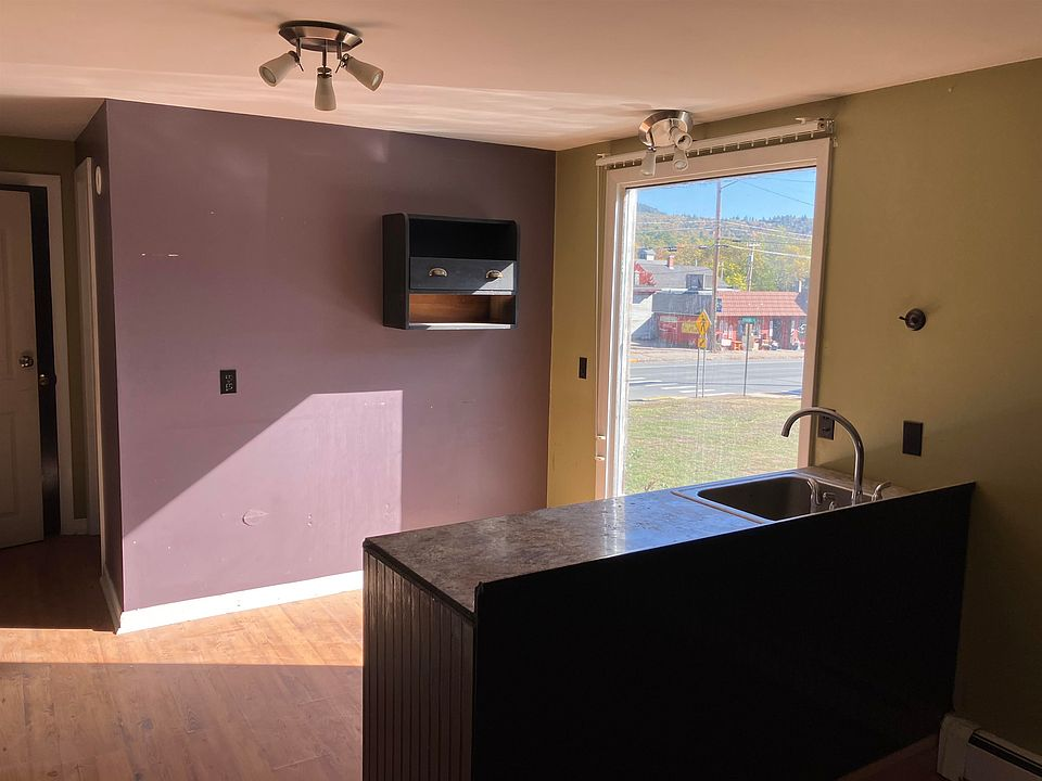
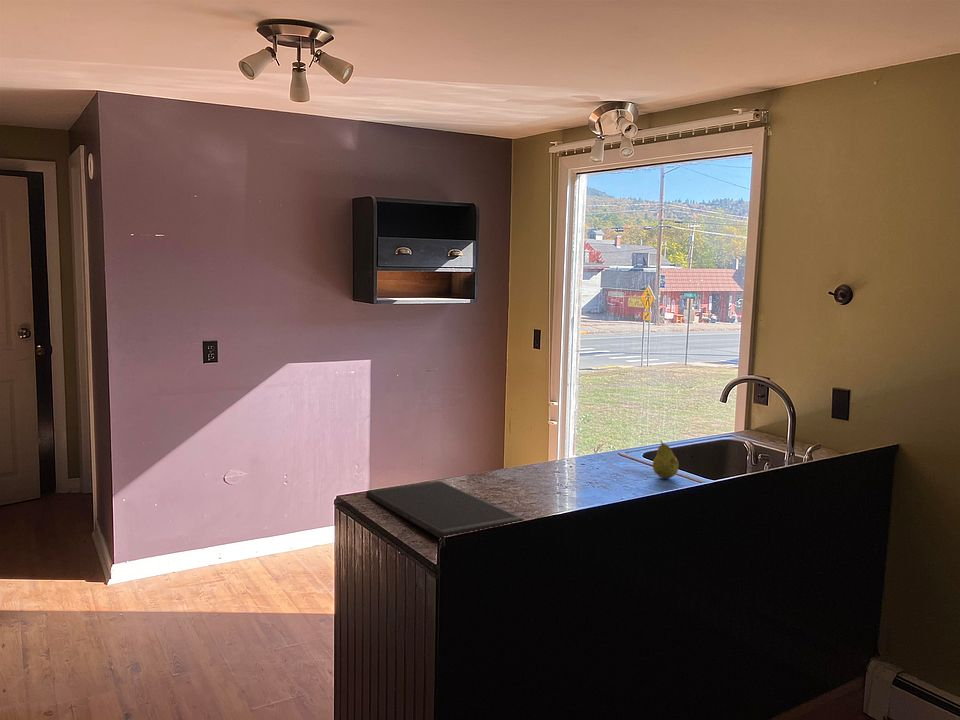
+ cutting board (440, 507)
+ fruit (666, 458)
